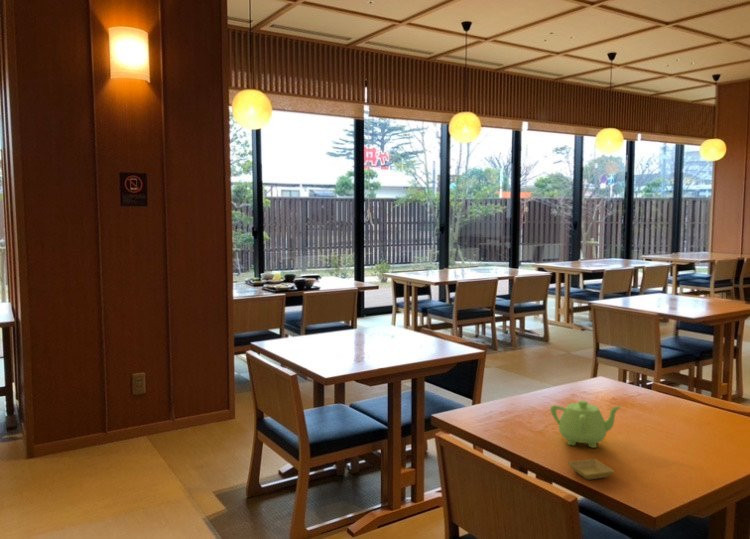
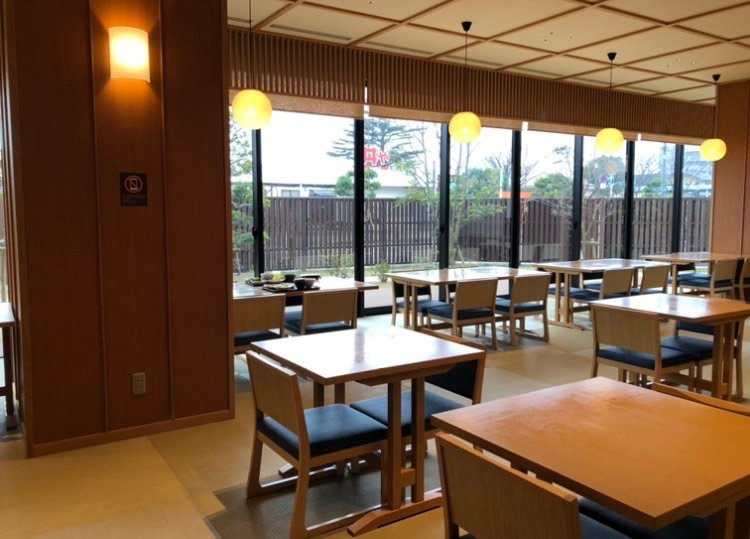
- saucer (590, 470)
- teapot (585, 420)
